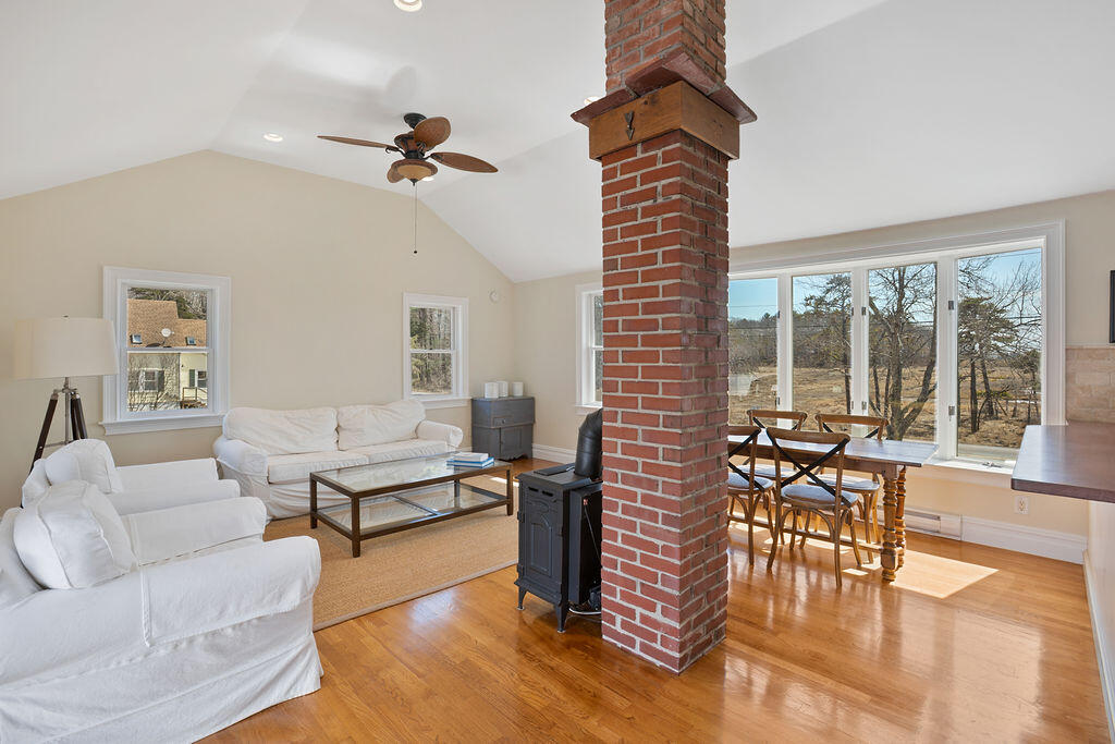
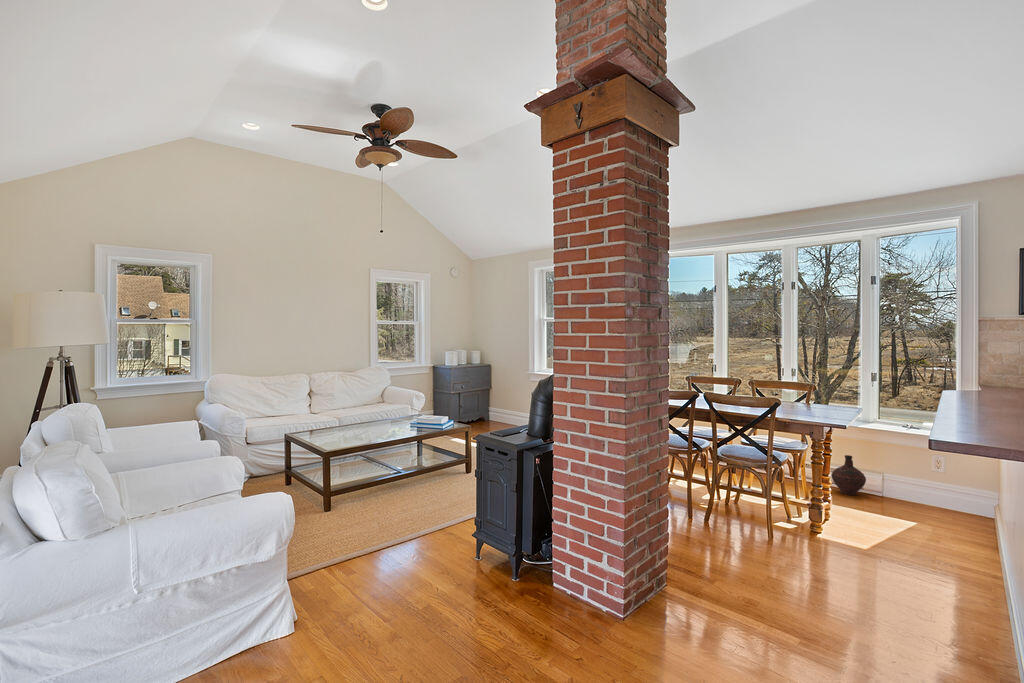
+ ceramic jug (848, 474)
